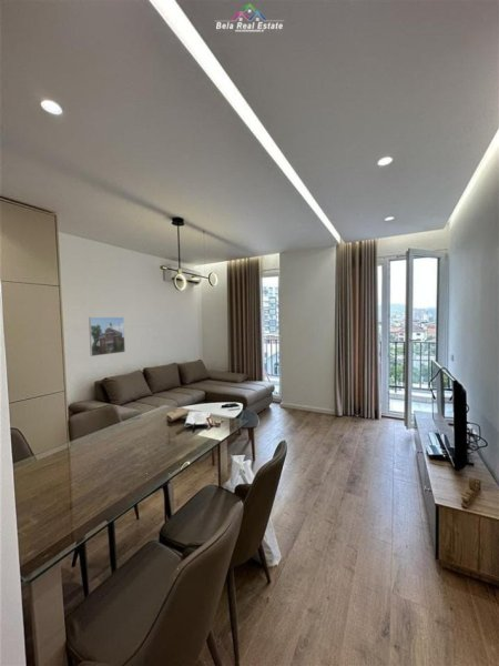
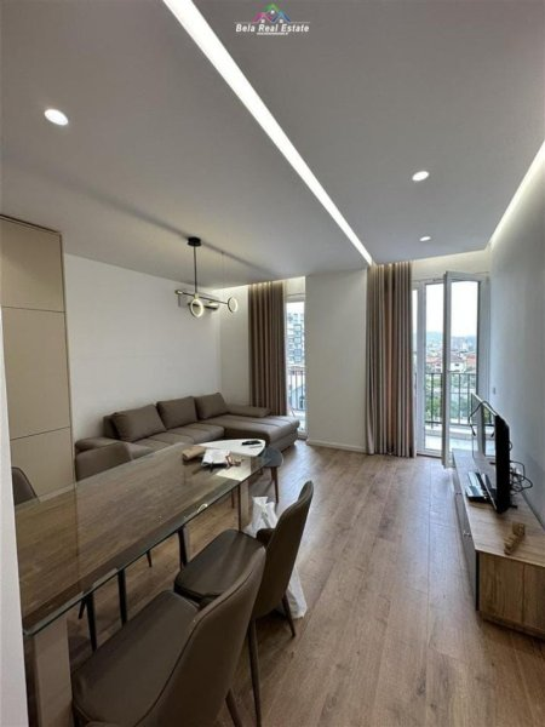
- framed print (108, 335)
